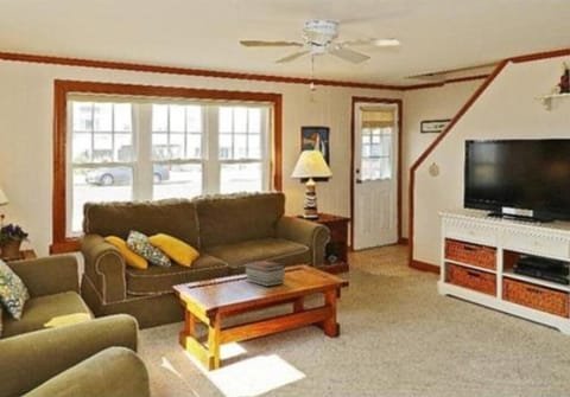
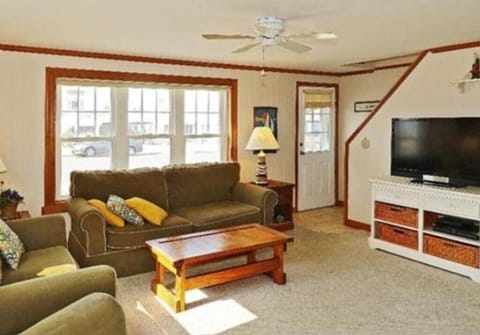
- book stack (264, 273)
